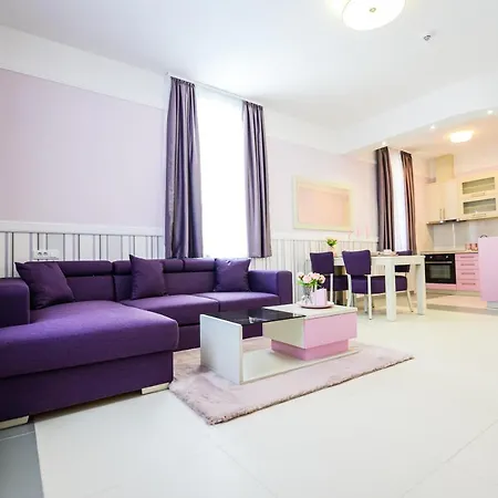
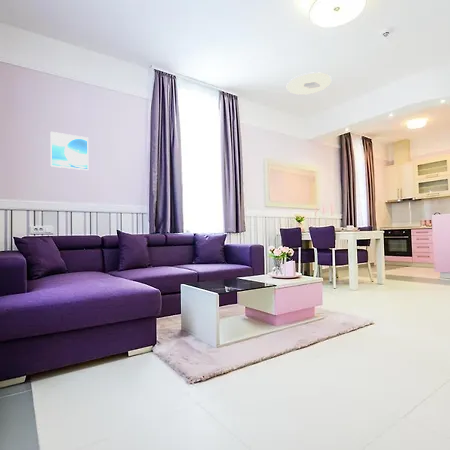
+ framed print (70, 151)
+ ceiling light (308, 82)
